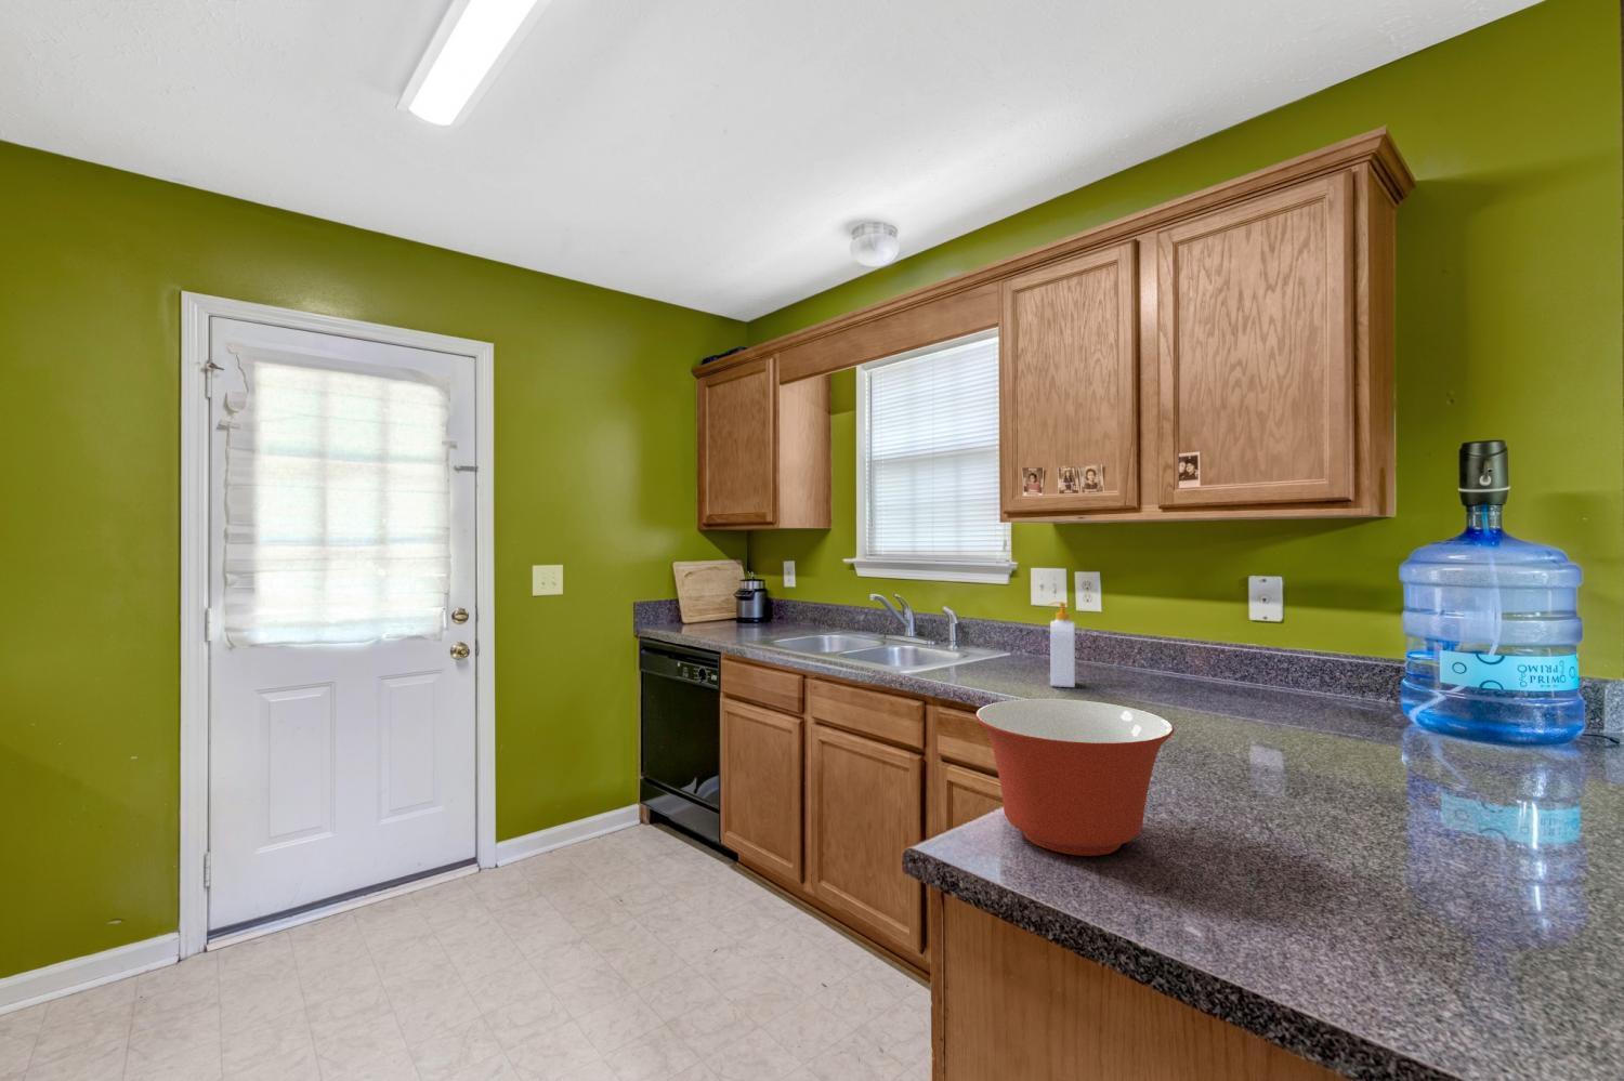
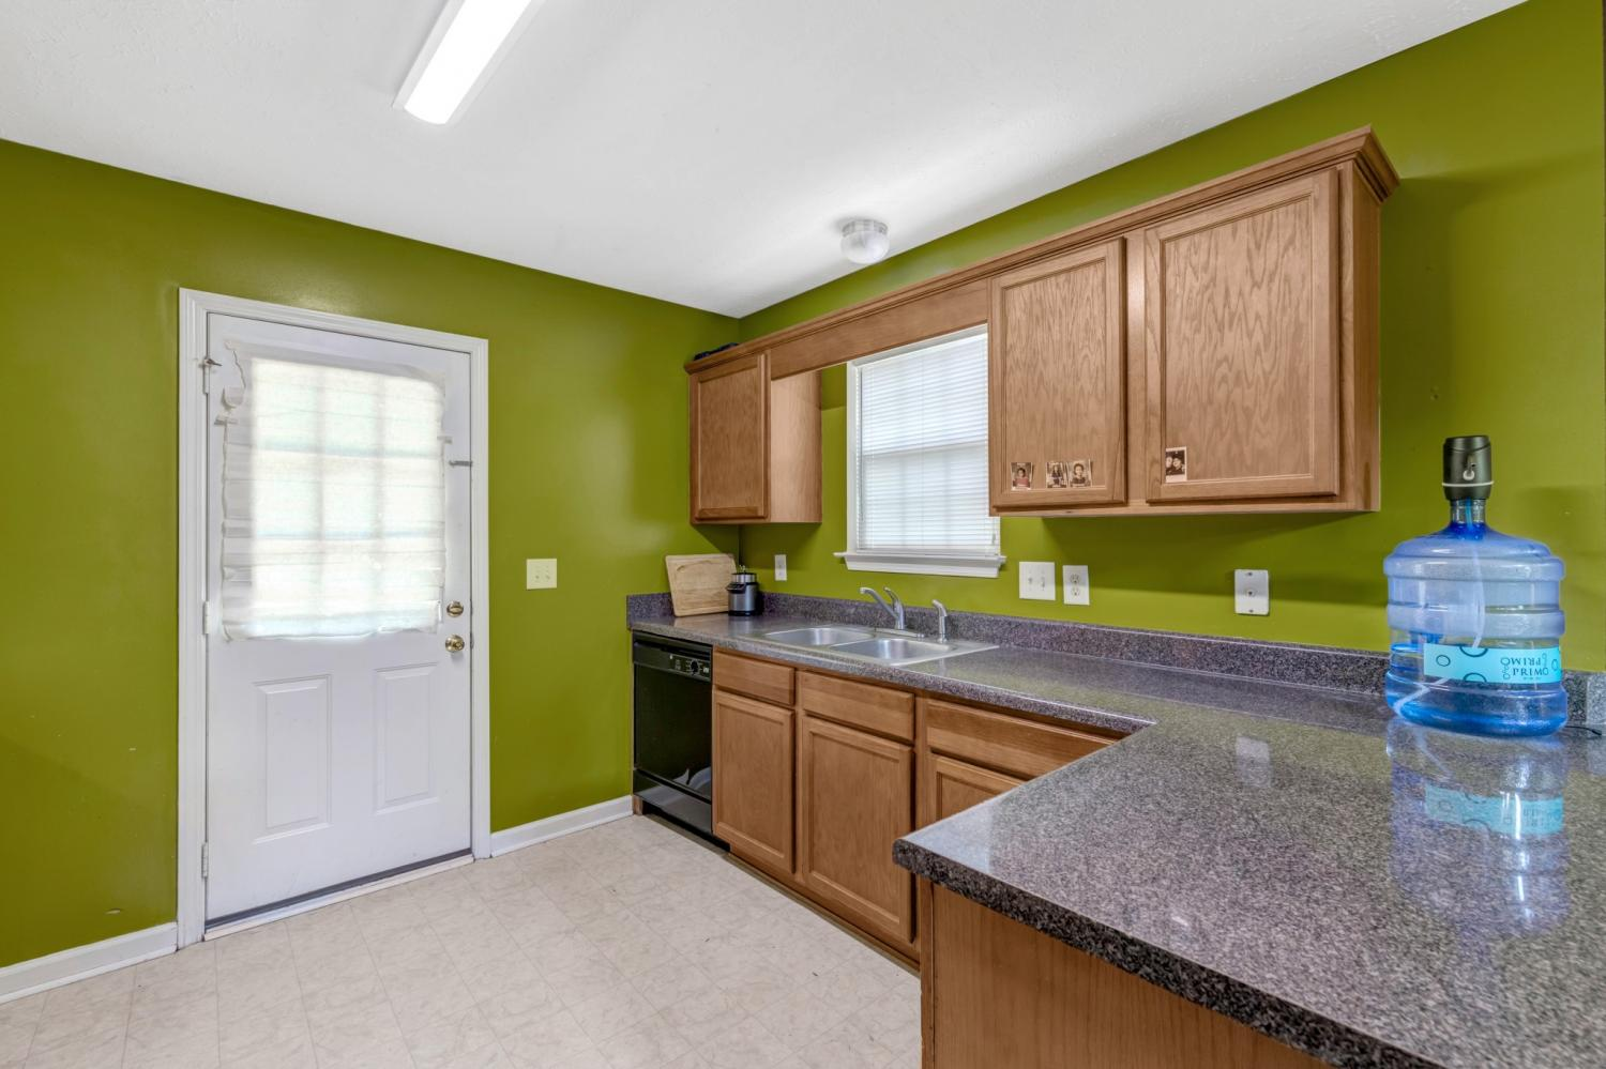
- mixing bowl (1070, 777)
- soap bottle (1061, 643)
